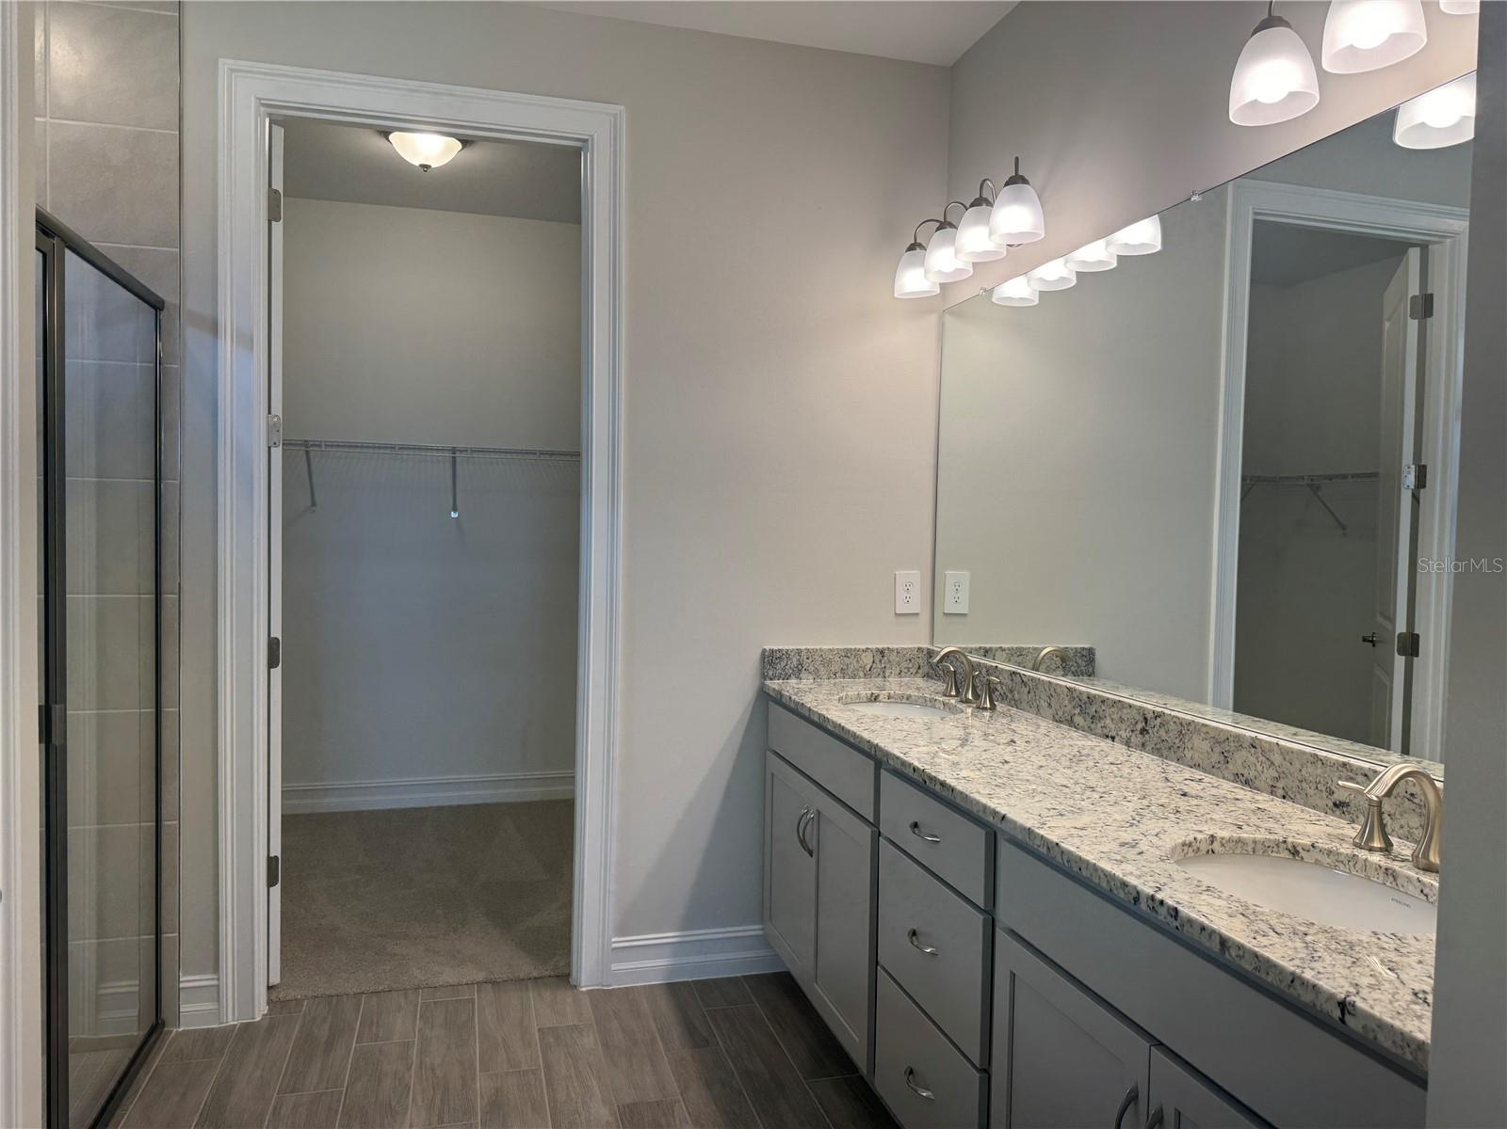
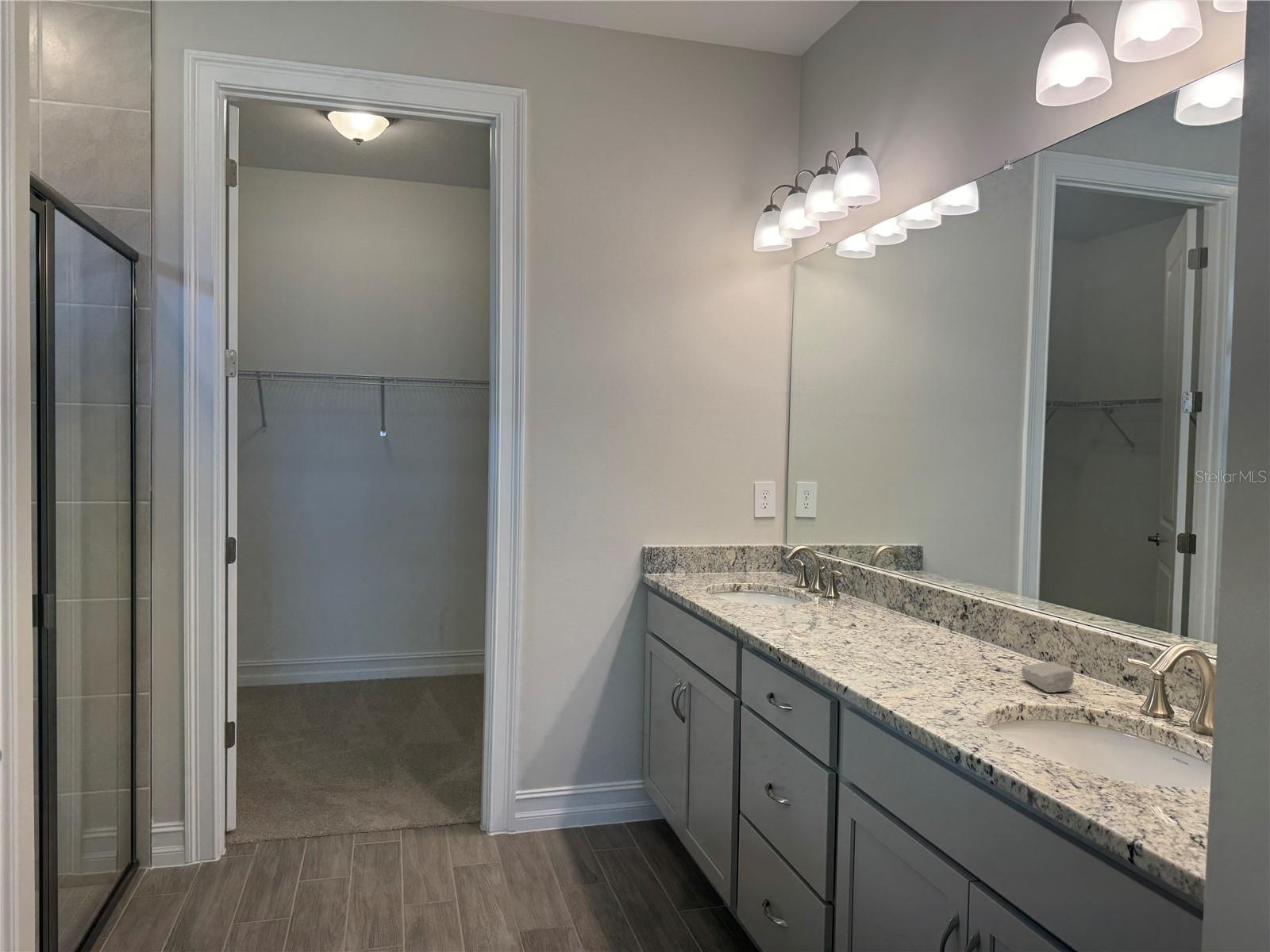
+ soap bar (1048, 674)
